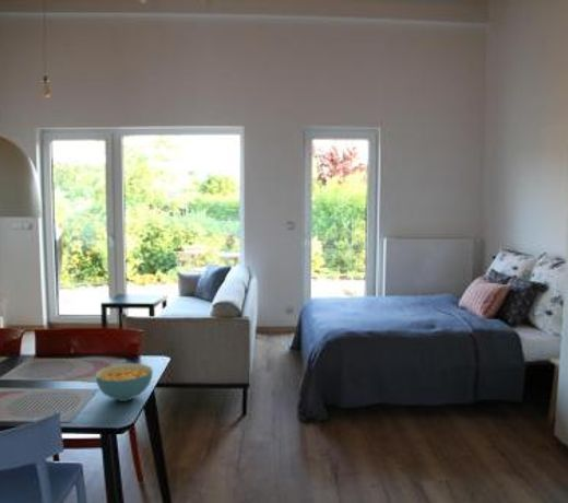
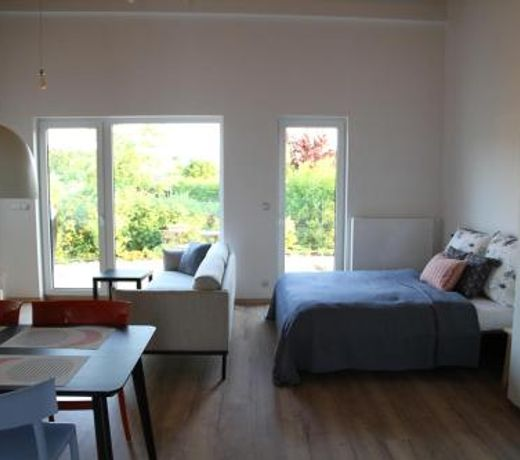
- cereal bowl (125, 385)
